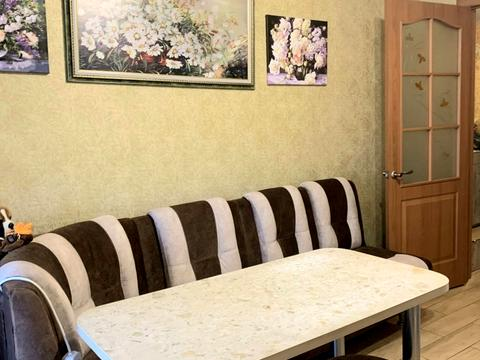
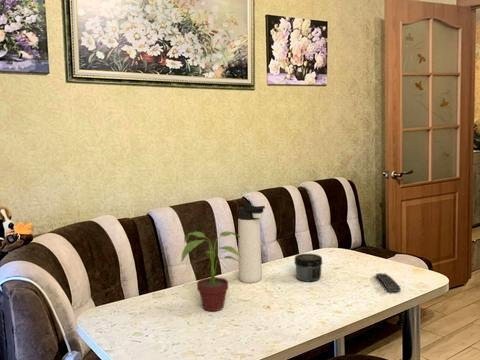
+ jar (308, 267)
+ thermos bottle (252, 243)
+ remote control (386, 280)
+ potted plant (213, 270)
